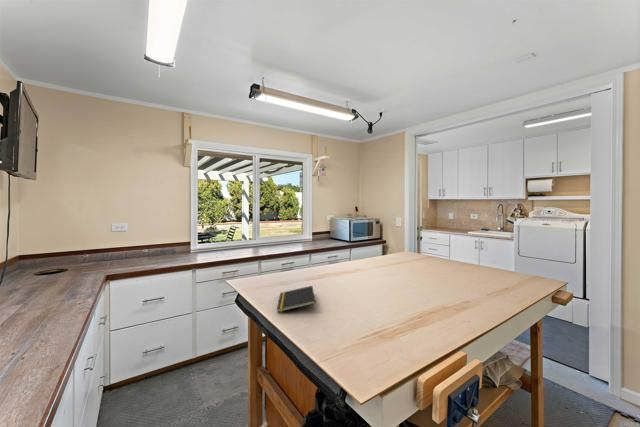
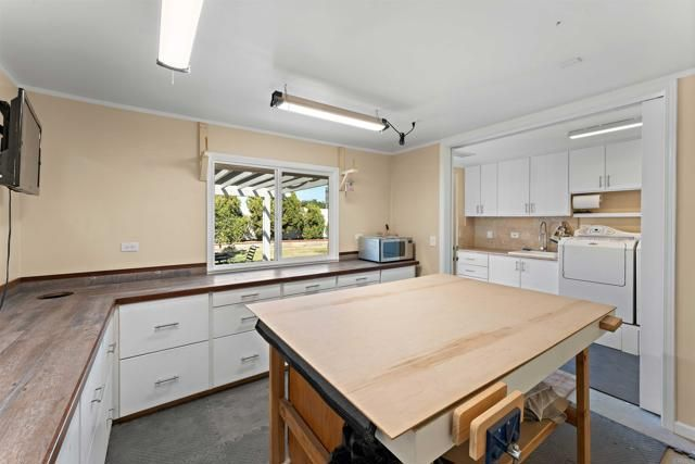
- notepad (296, 297)
